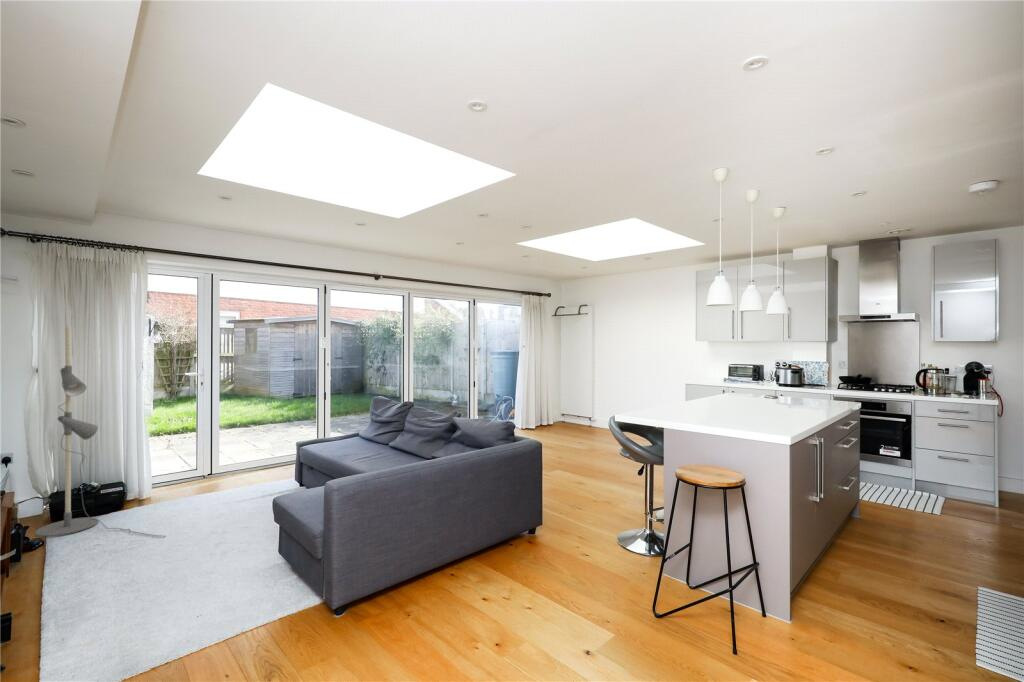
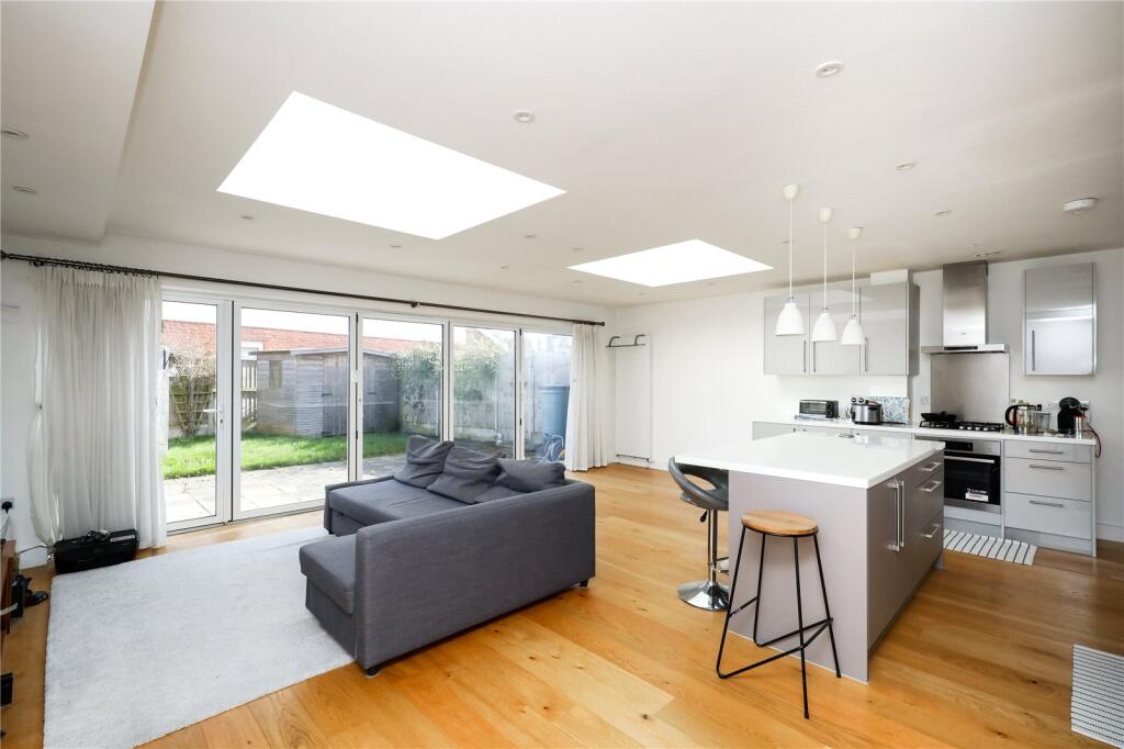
- floor lamp (97, 428)
